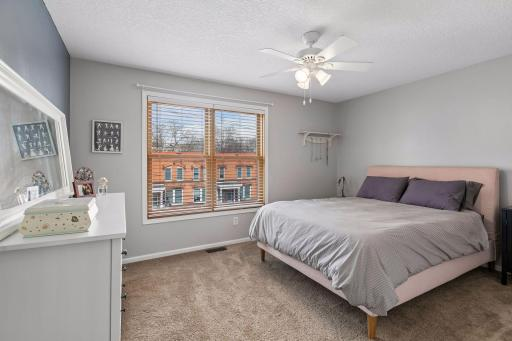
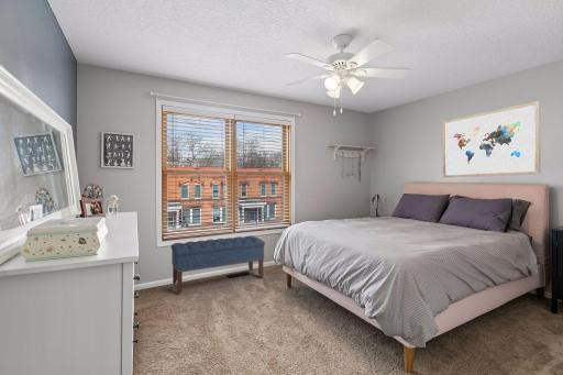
+ wall art (485, 144)
+ bench (219, 260)
